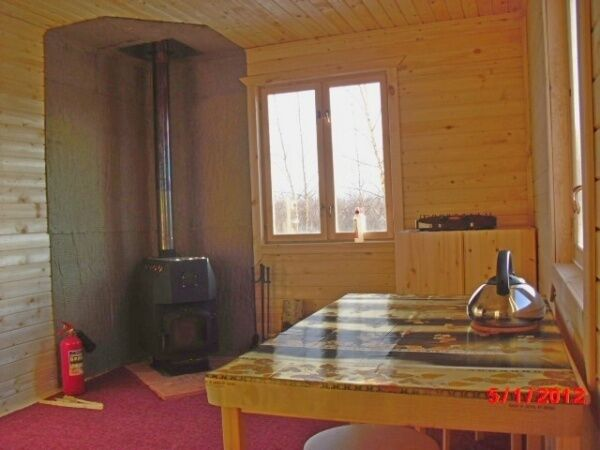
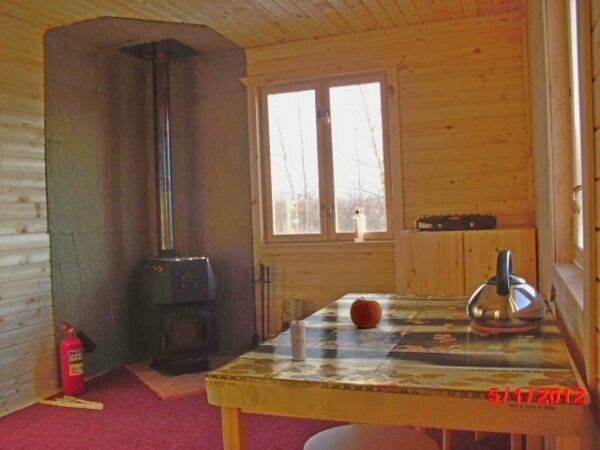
+ candle (298, 336)
+ fruit (365, 311)
